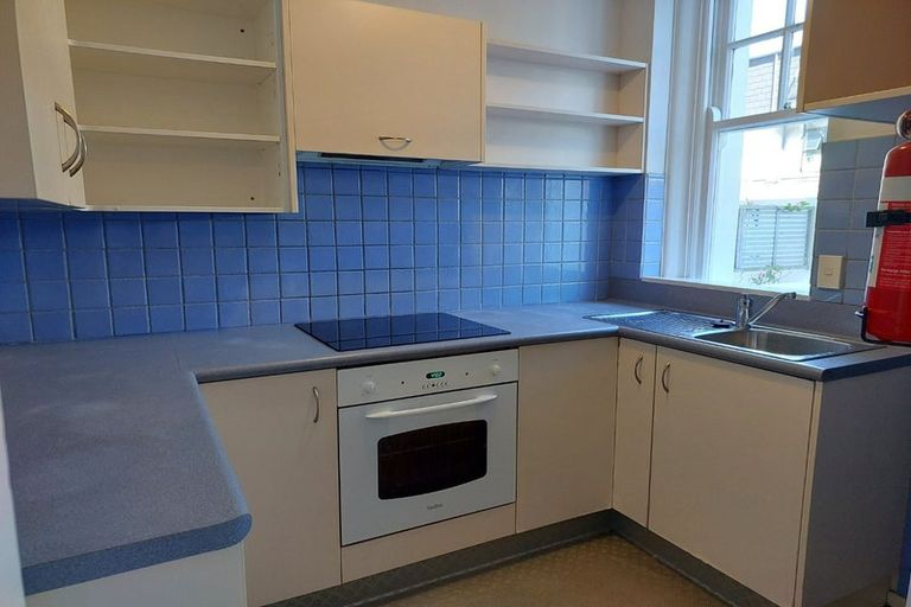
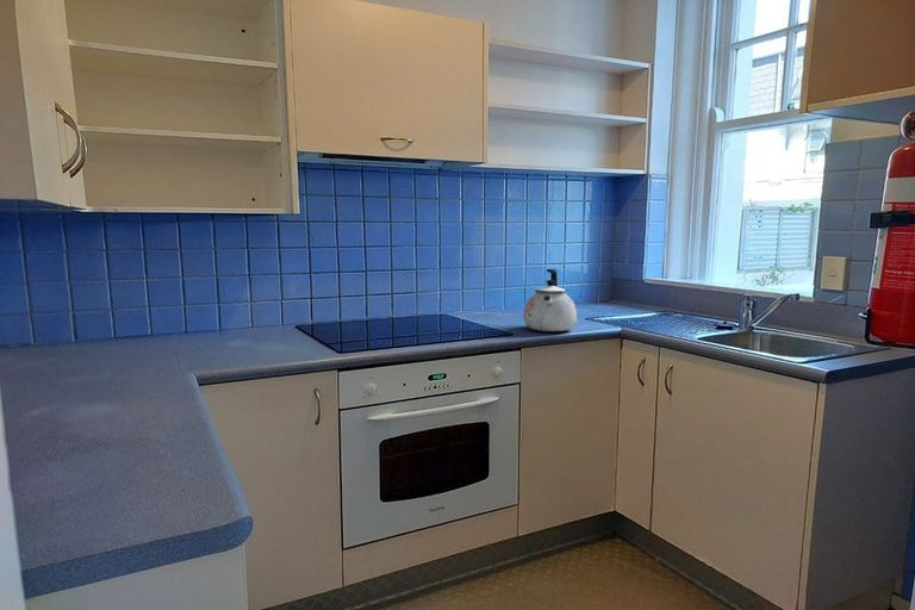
+ kettle (550, 299)
